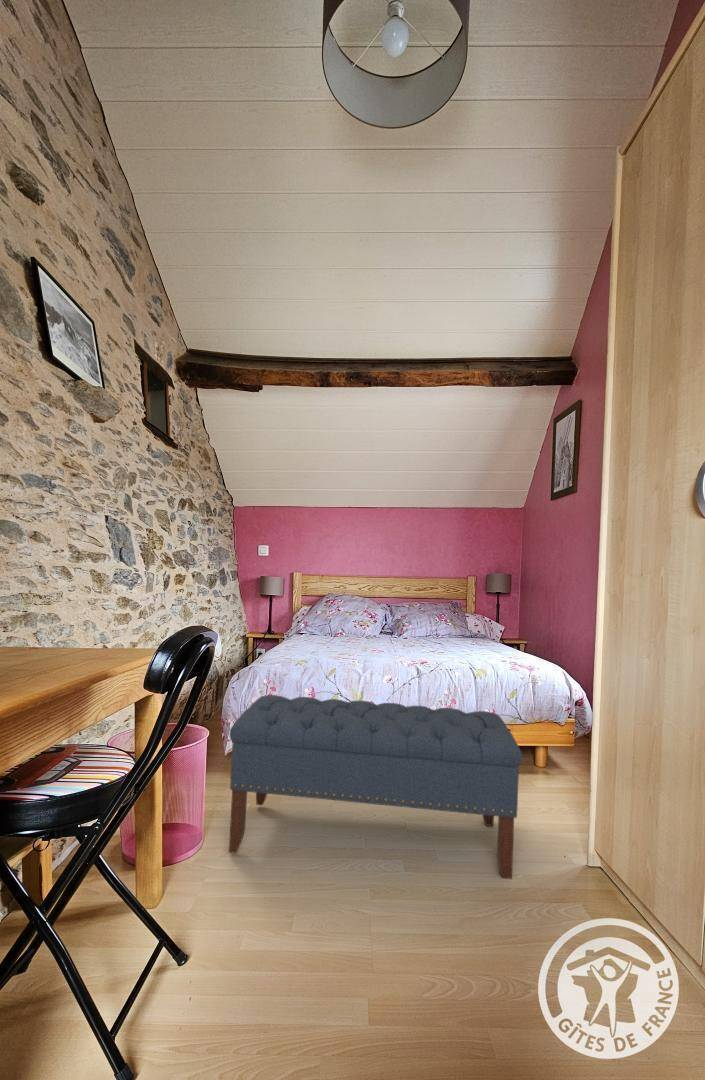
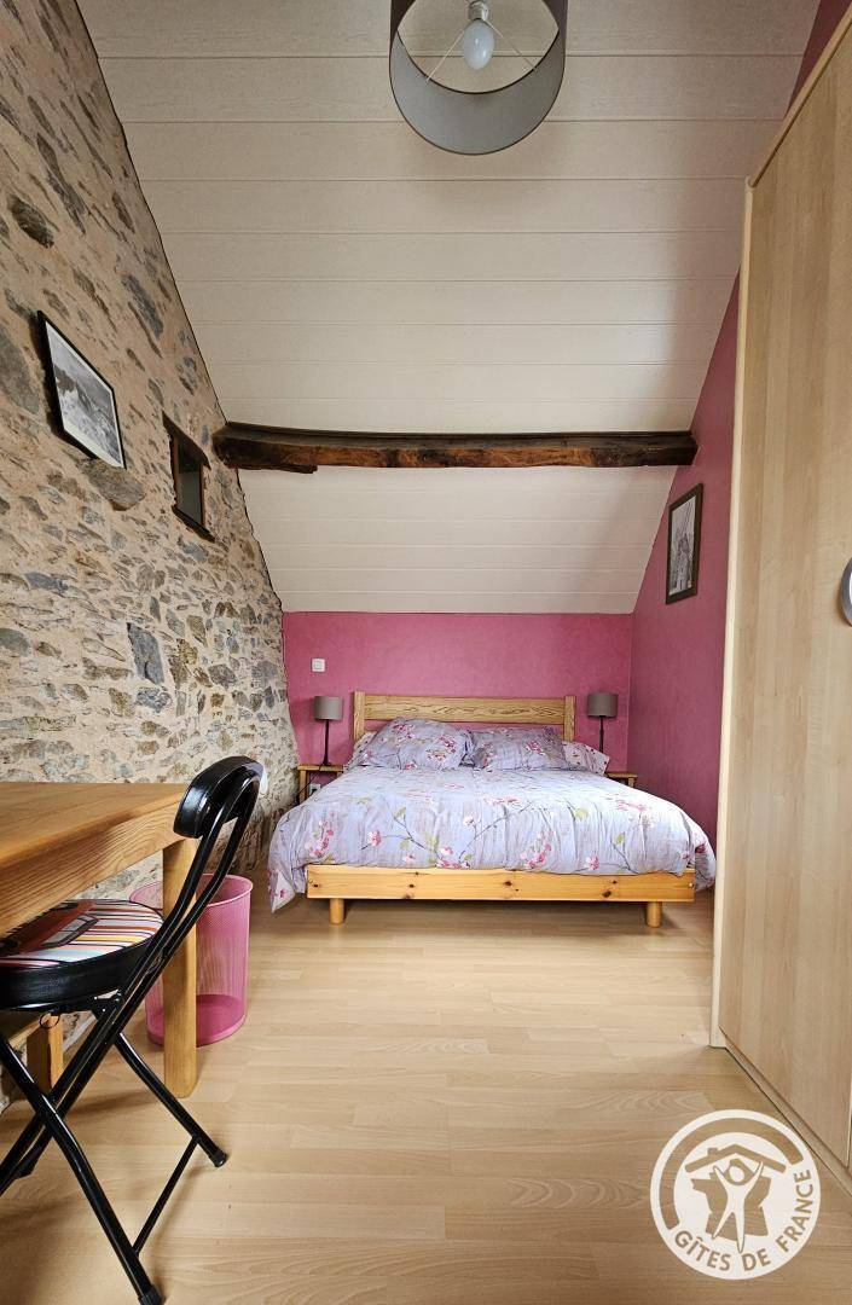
- bench (372, 774)
